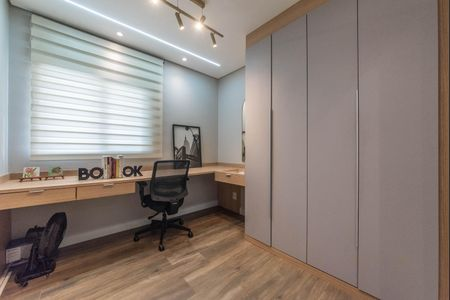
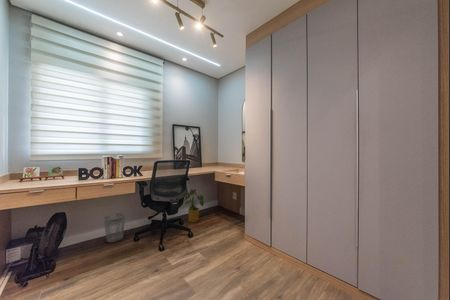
+ house plant (192, 205)
+ wastebasket (114, 227)
